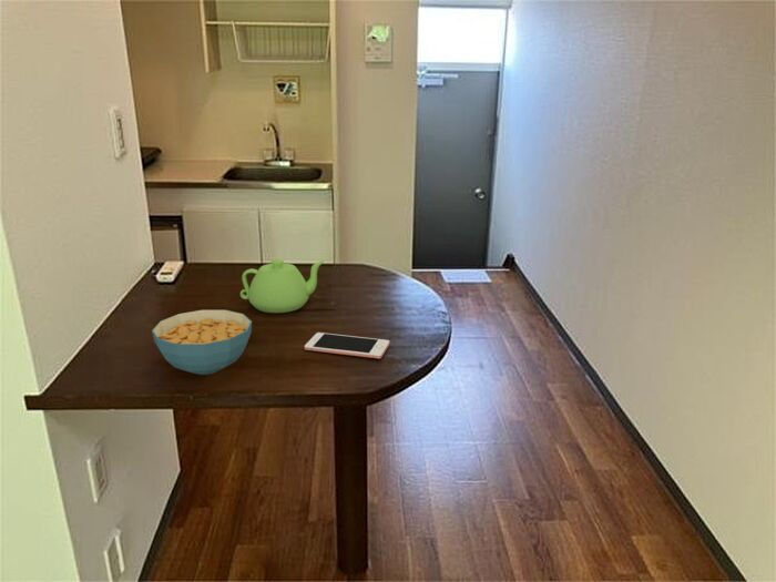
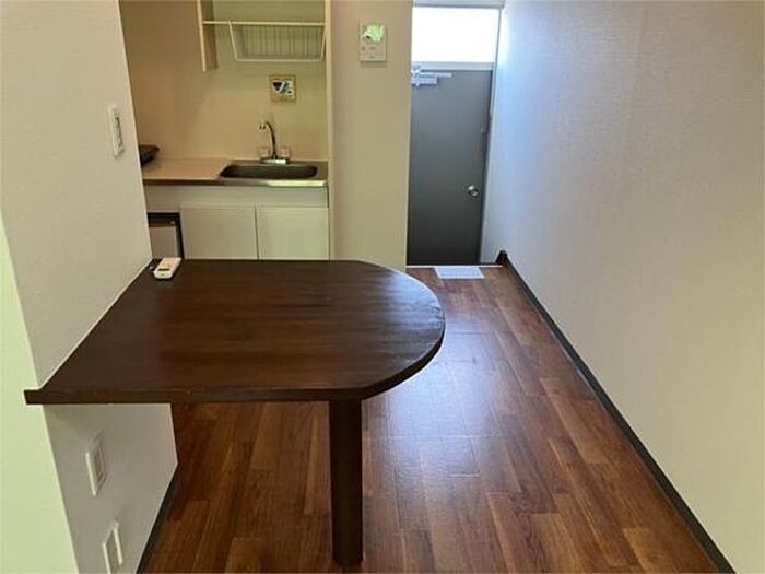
- cell phone (347, 345)
- cereal bowl (204, 347)
- teapot (282, 282)
